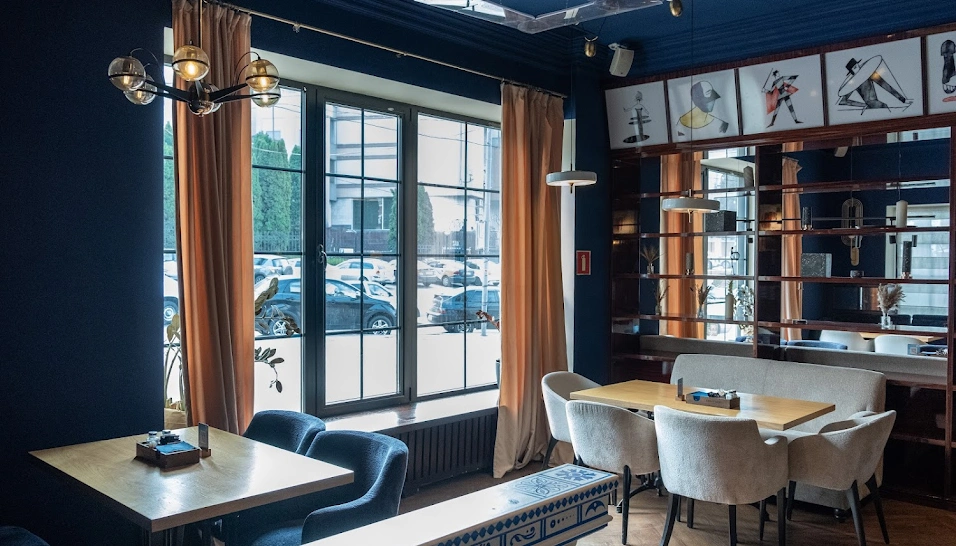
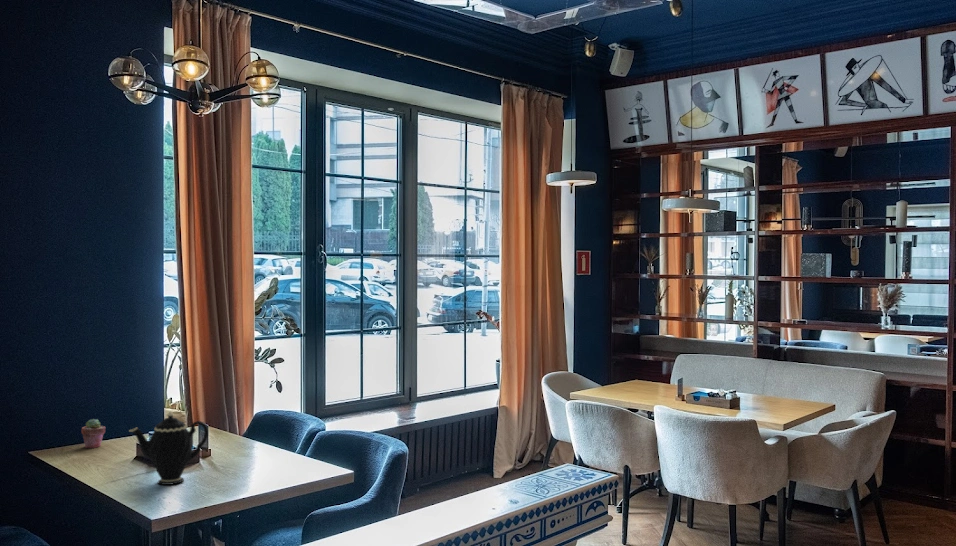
+ teapot (169, 446)
+ potted succulent (93, 433)
